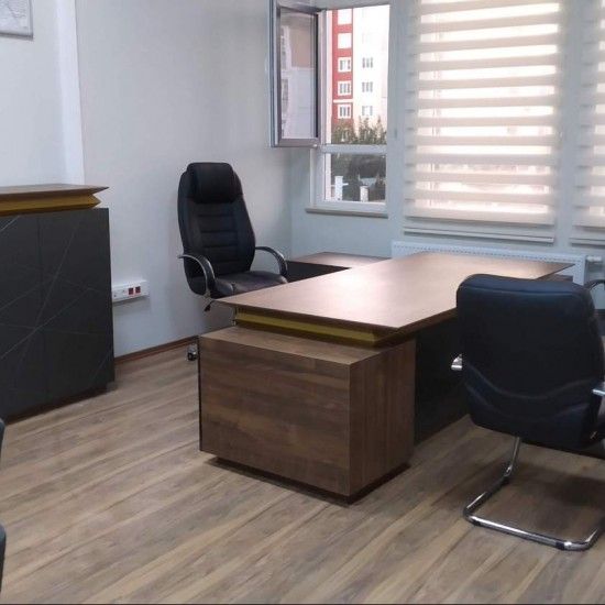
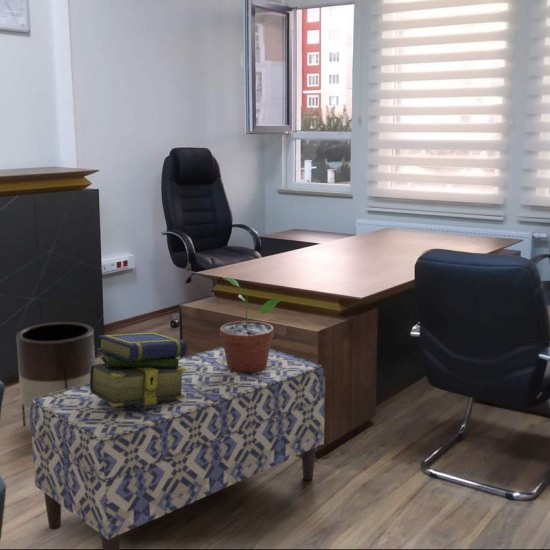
+ planter (58, 380)
+ potted plant (246, 321)
+ bench (188, 441)
+ stack of books (138, 368)
